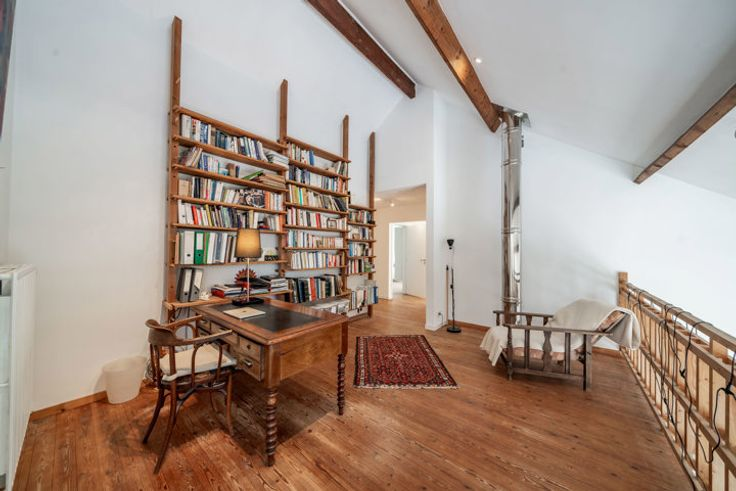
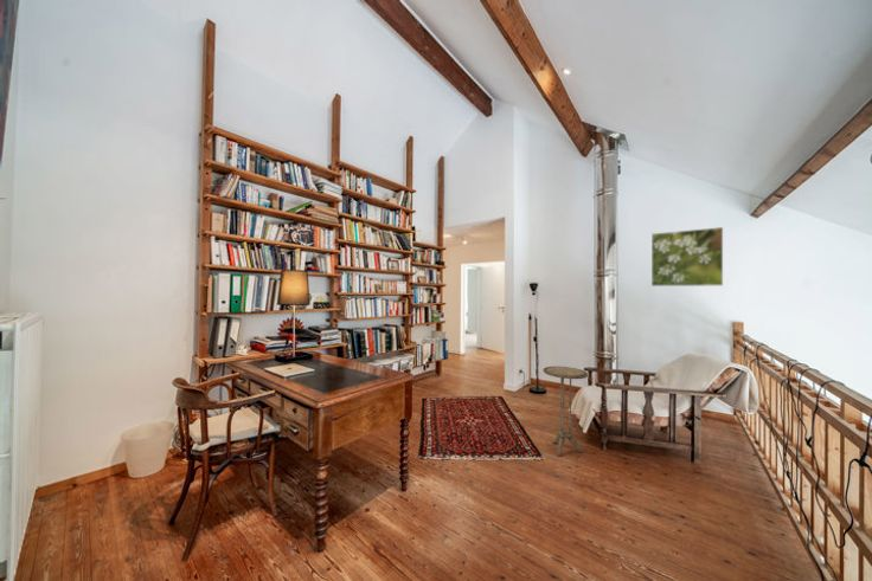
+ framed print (685, 258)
+ side table (563, 409)
